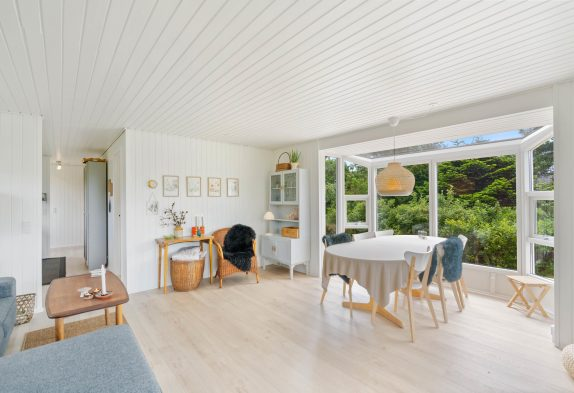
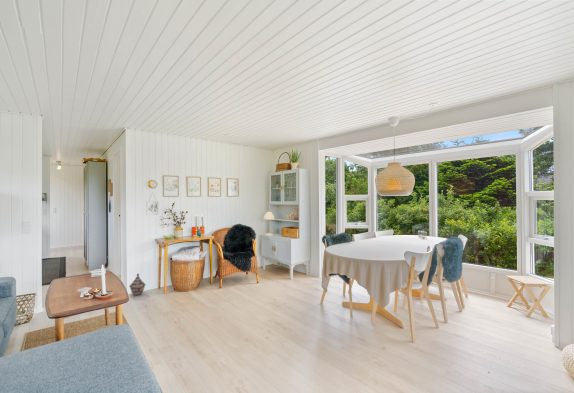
+ woven basket (137, 284)
